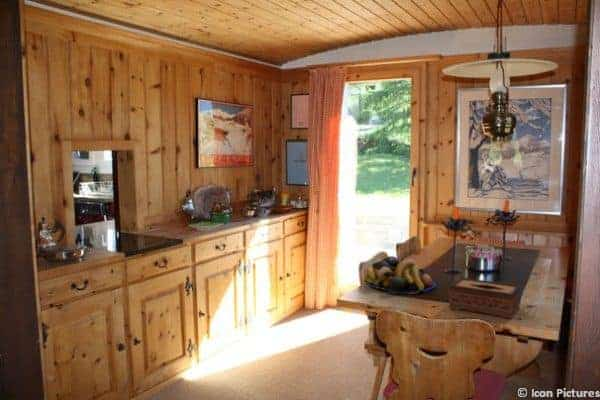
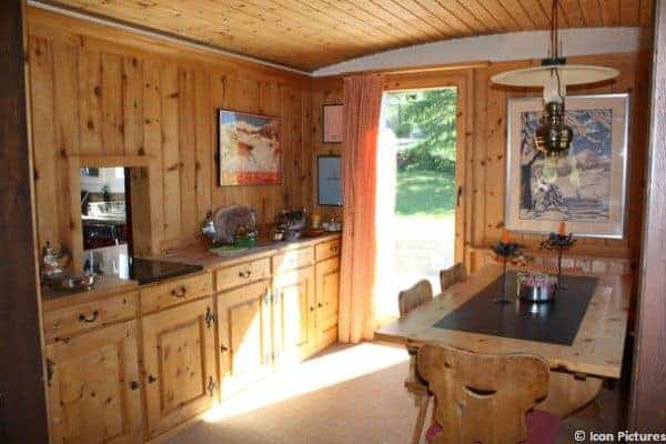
- tissue box (484, 296)
- fruit bowl (400, 271)
